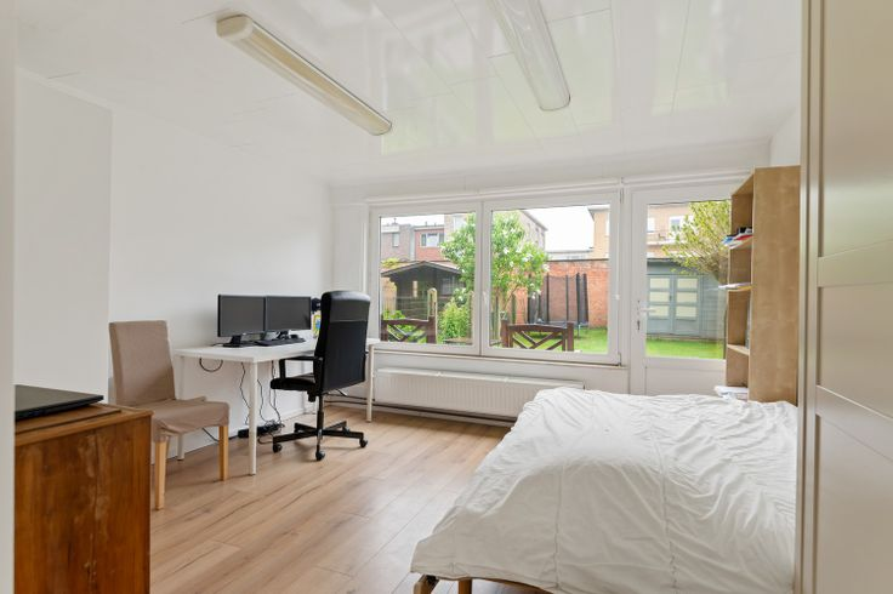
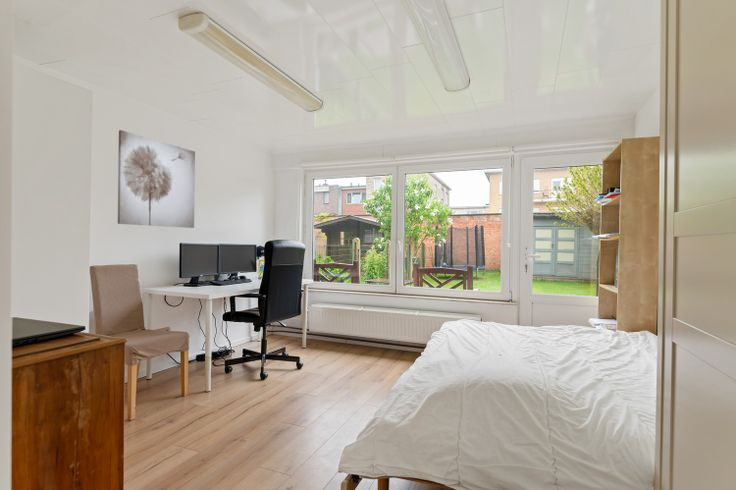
+ wall art (160, 184)
